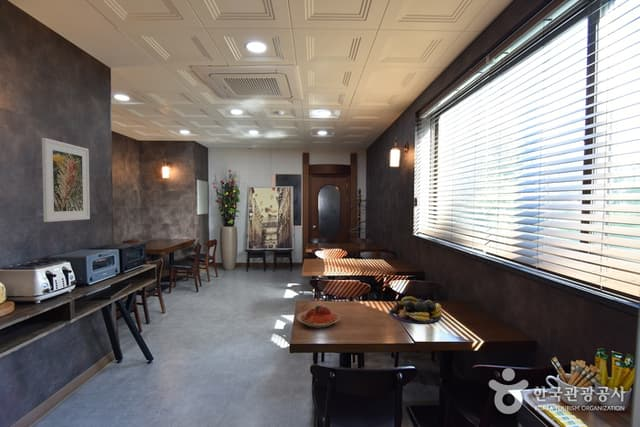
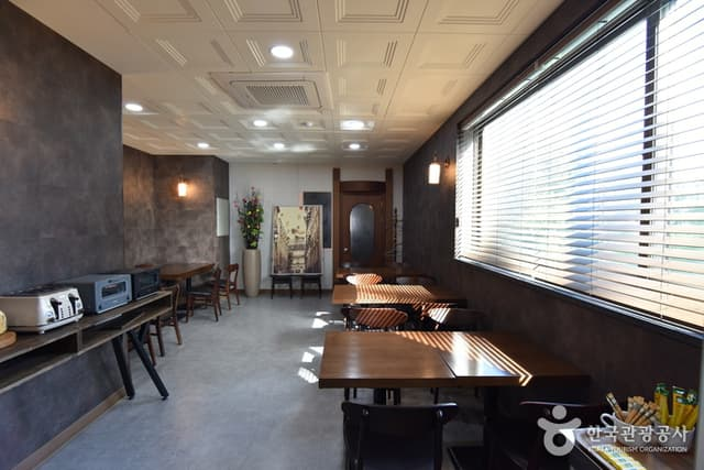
- fruit bowl (414, 305)
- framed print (68, 182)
- plate (318, 314)
